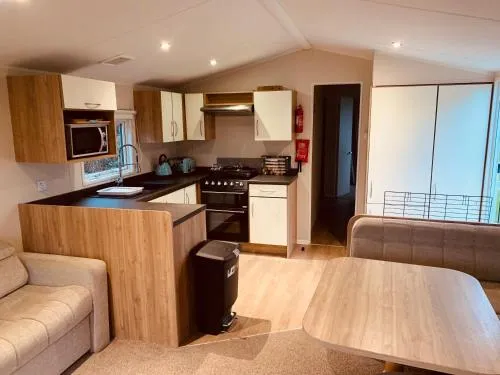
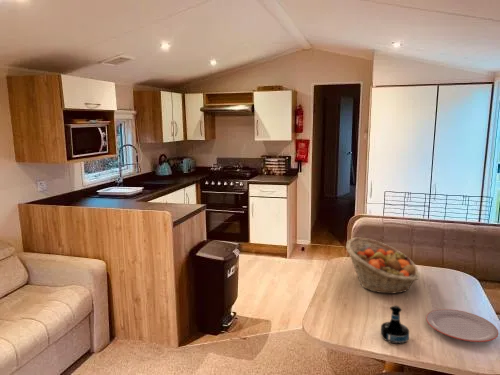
+ plate (460, 326)
+ fruit basket (381, 263)
+ tequila bottle (395, 322)
